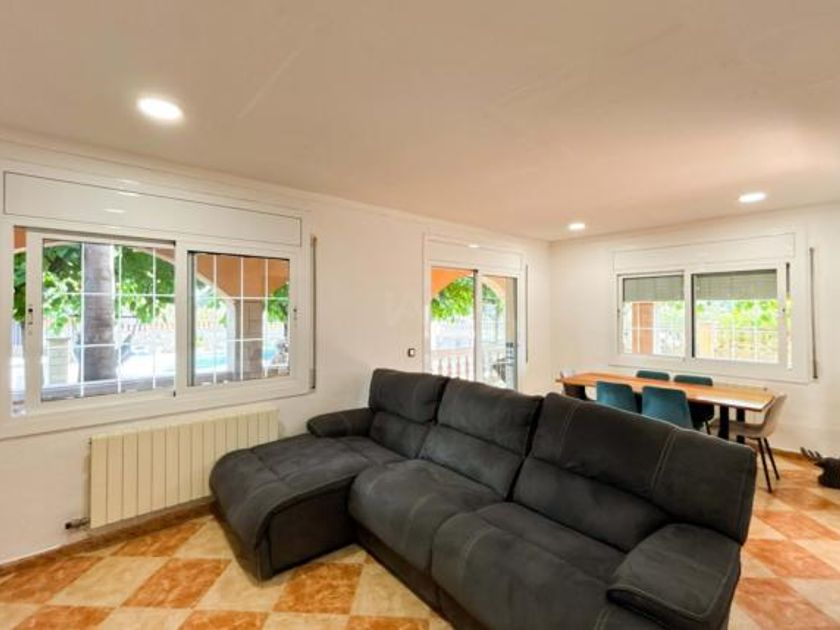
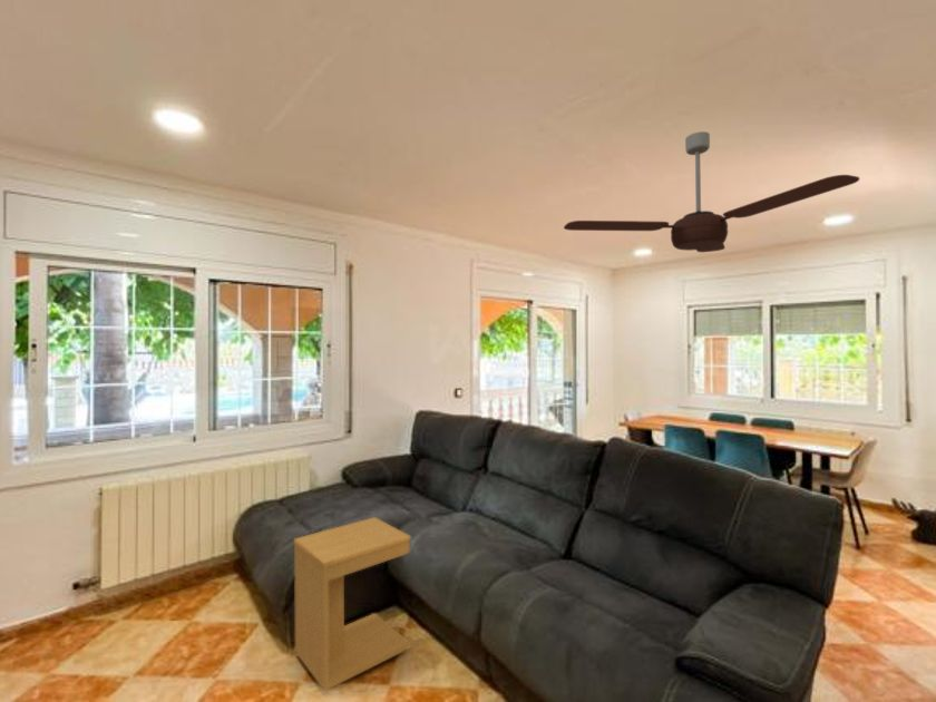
+ side table (343, 596)
+ ceiling fan (695, 195)
